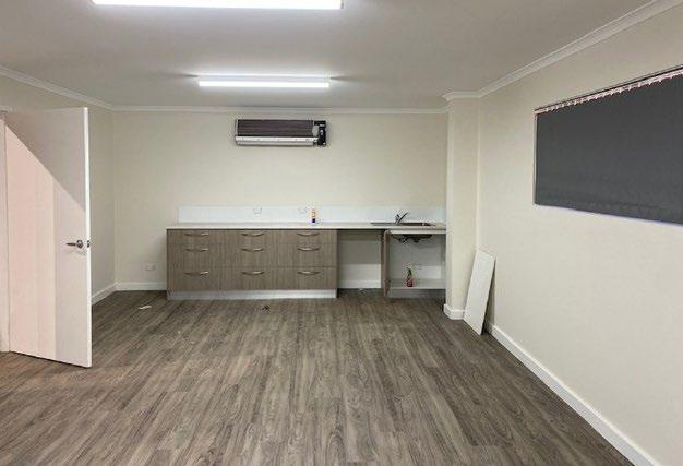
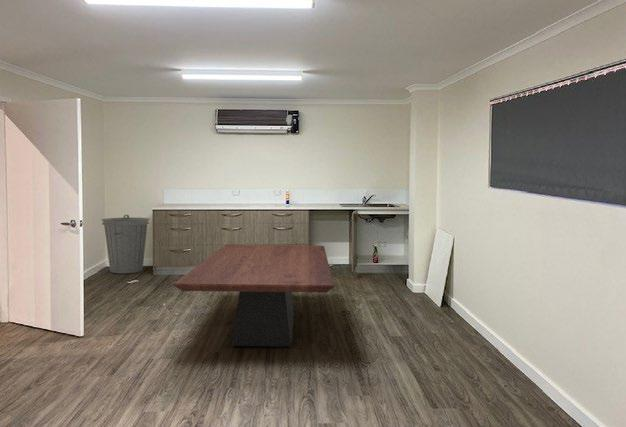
+ dining table (266, 294)
+ trash can (126, 242)
